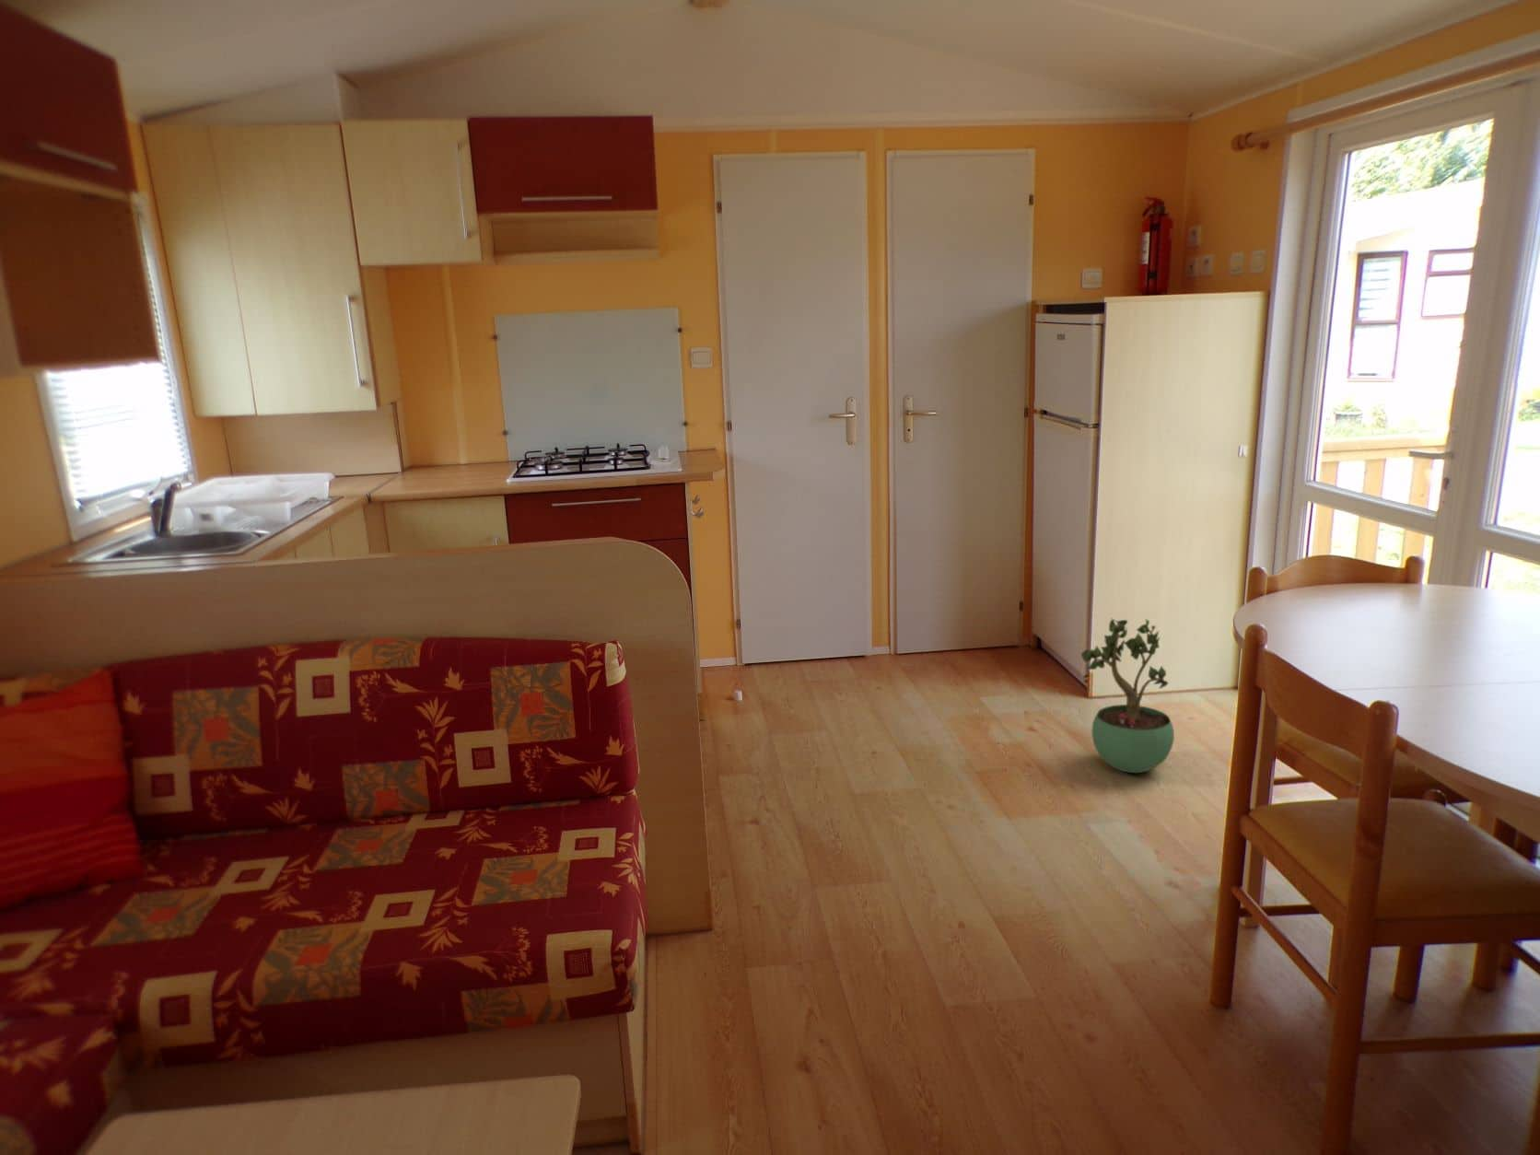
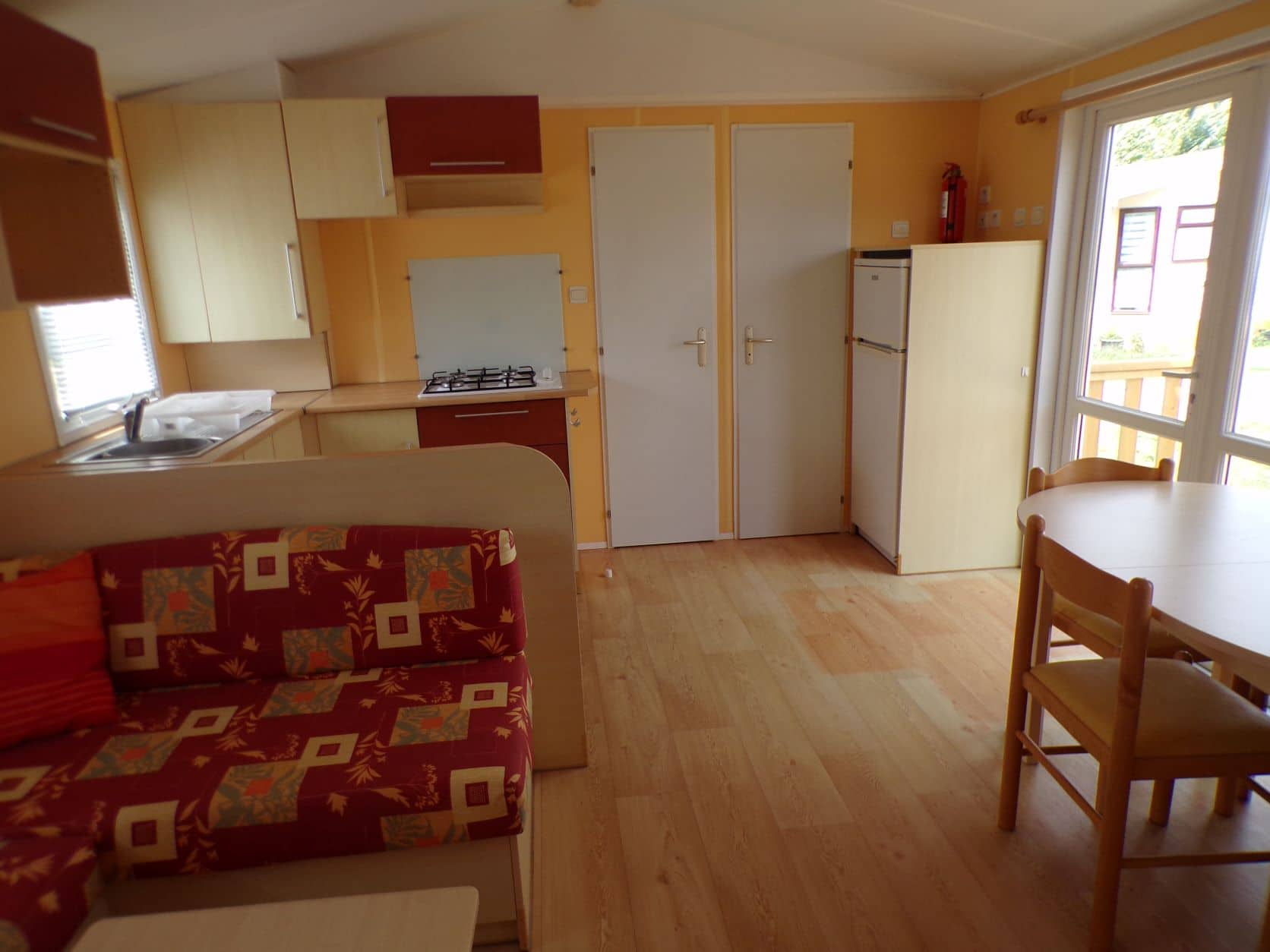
- potted plant (1130, 698)
